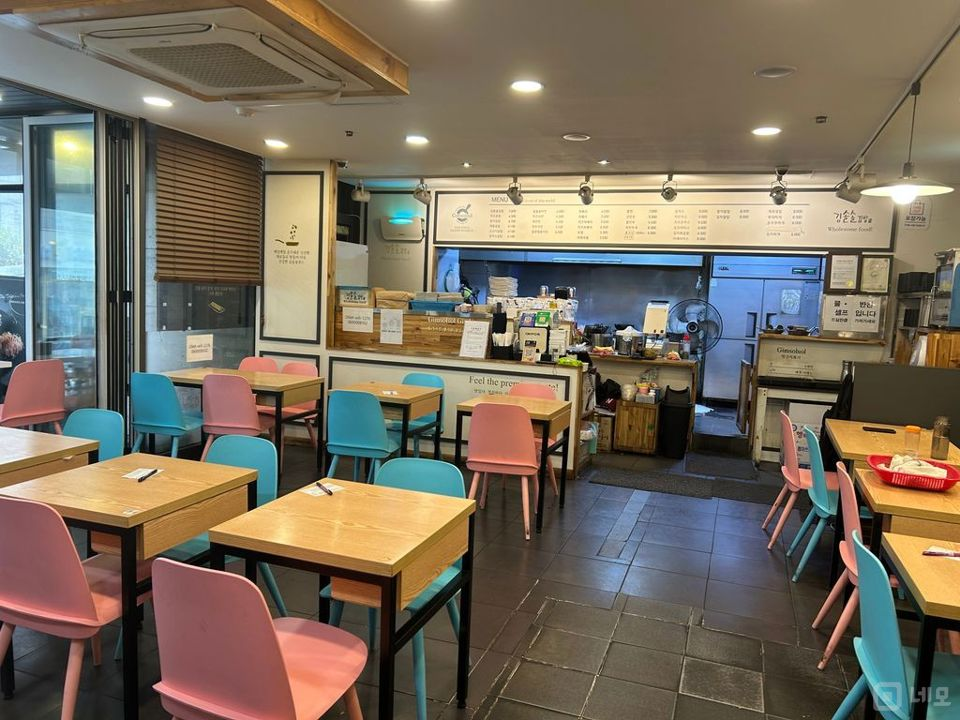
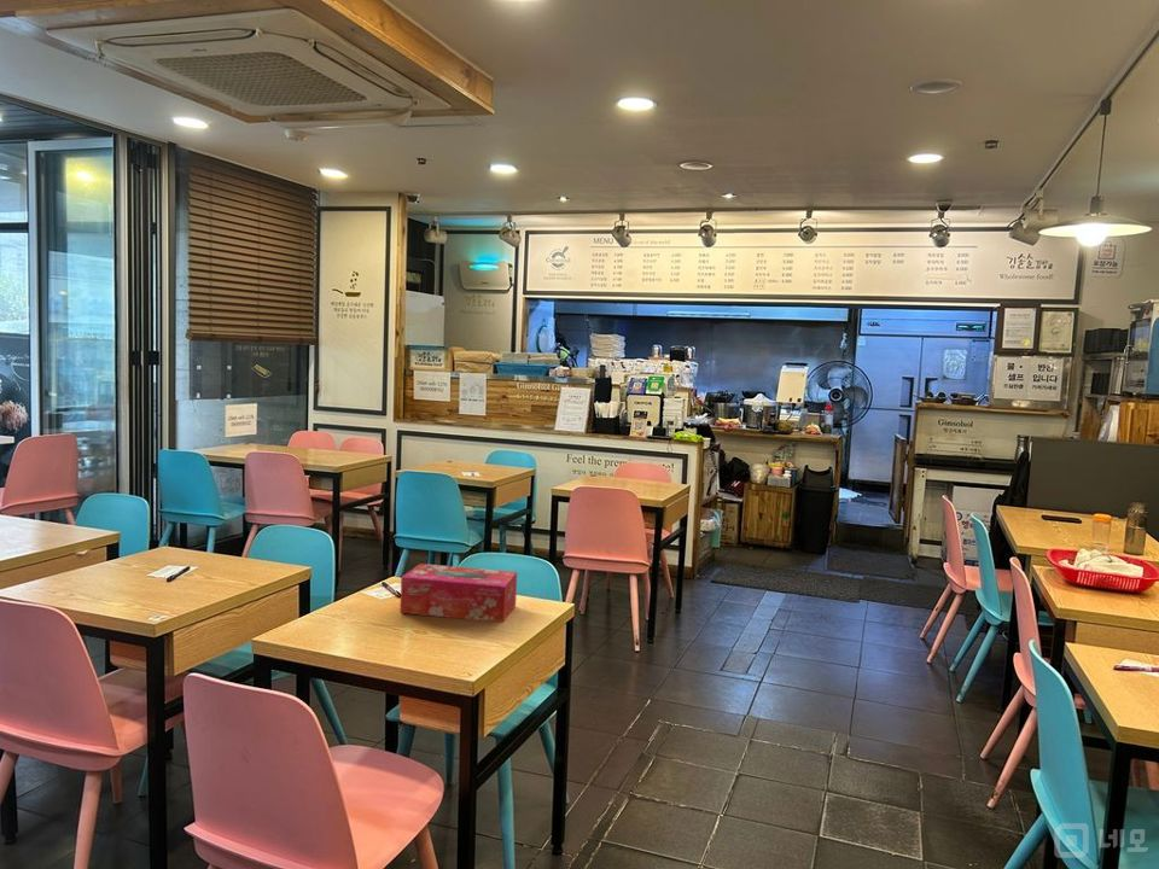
+ tissue box (460, 591)
